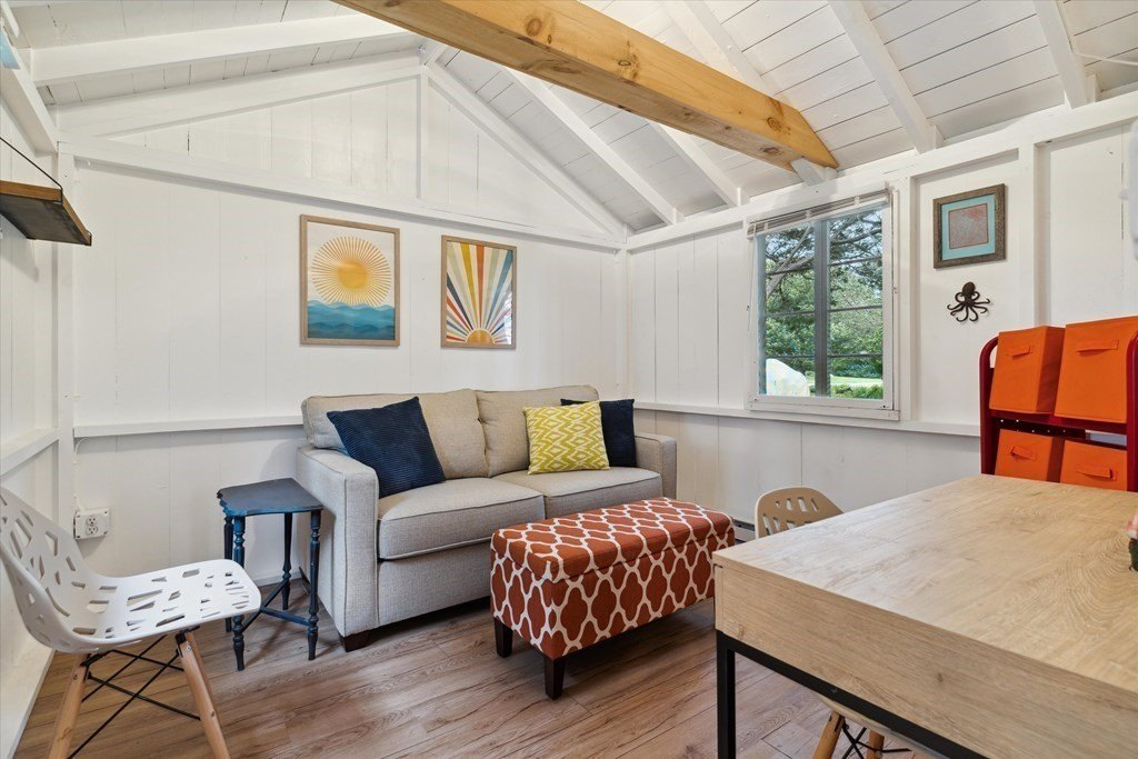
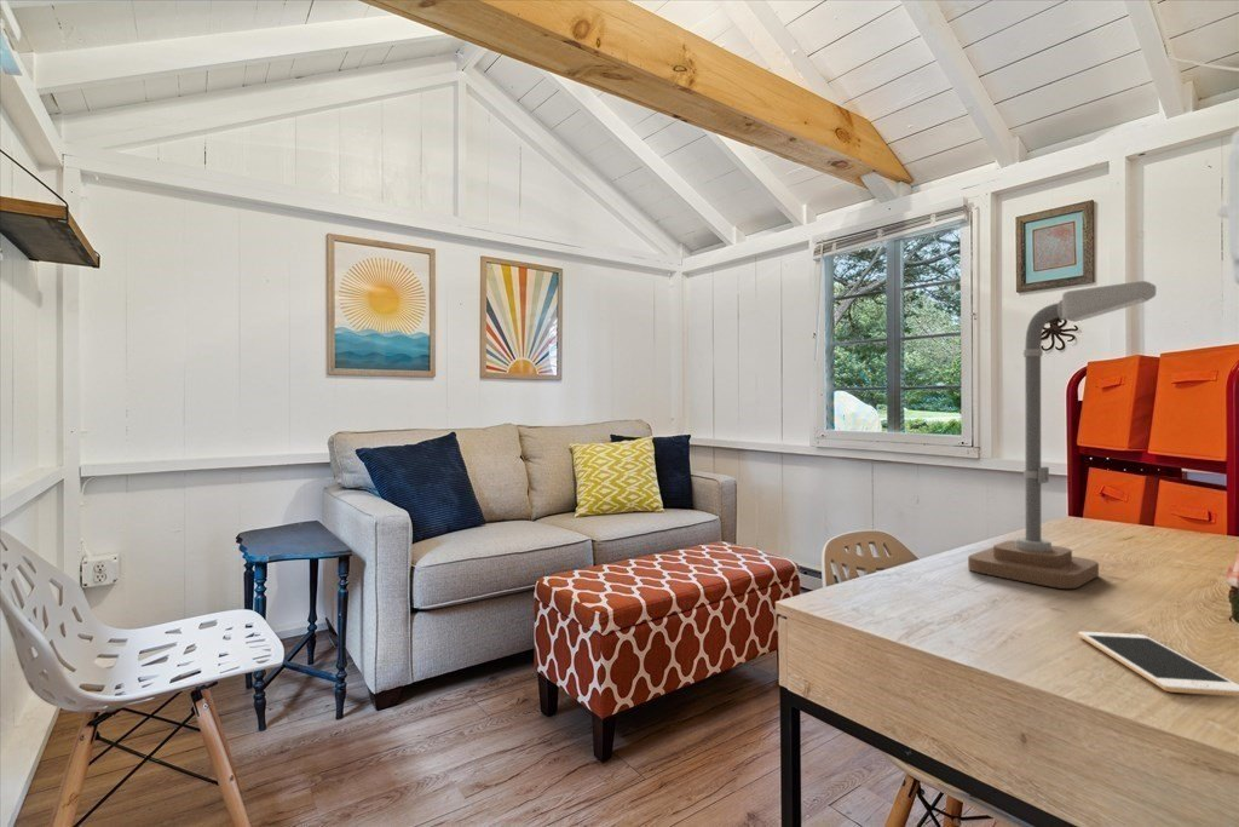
+ cell phone (1153, 660)
+ desk lamp (1039, 435)
